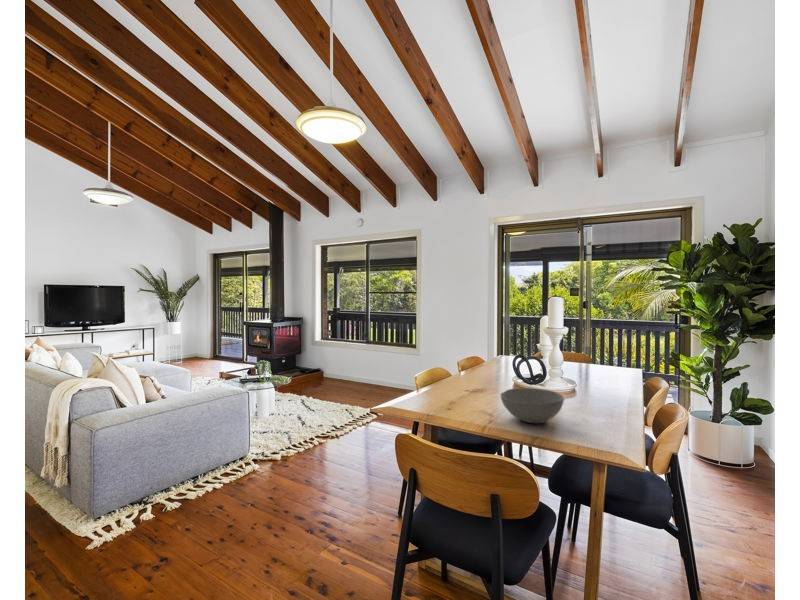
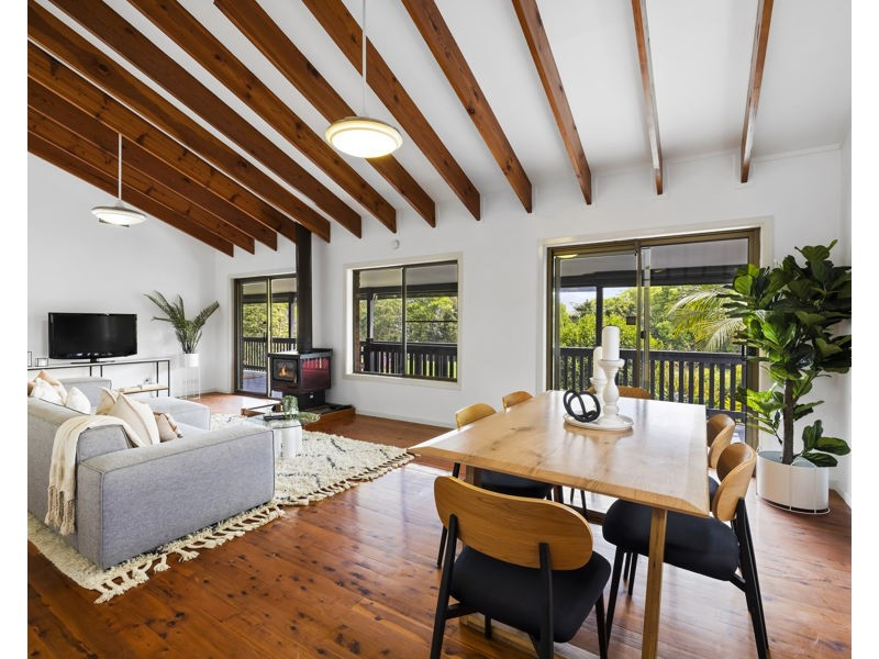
- bowl (531, 407)
